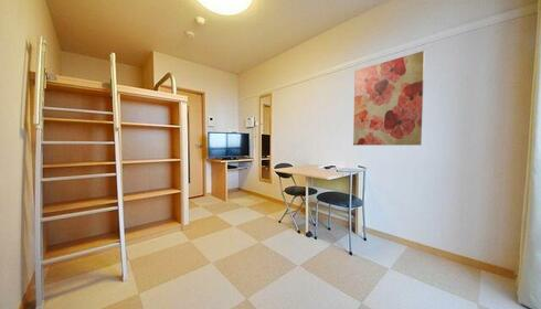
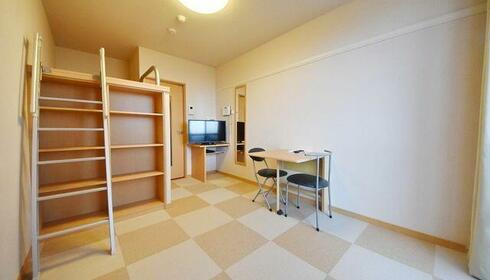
- wall art (384, 104)
